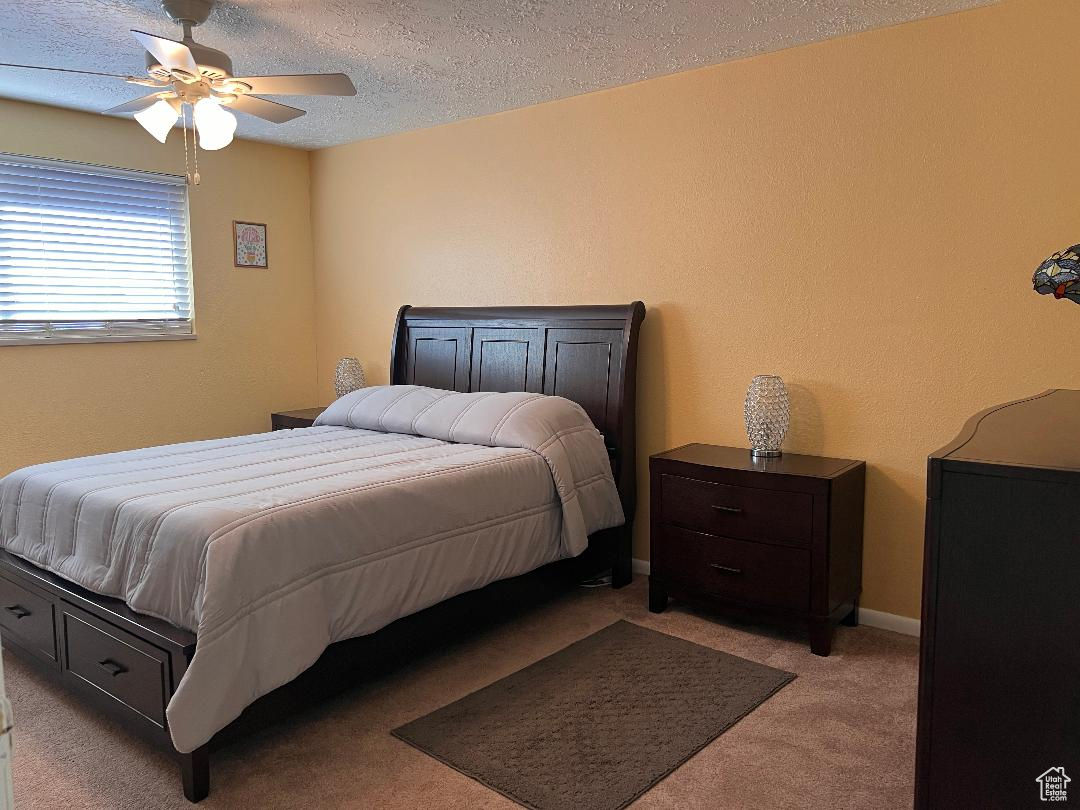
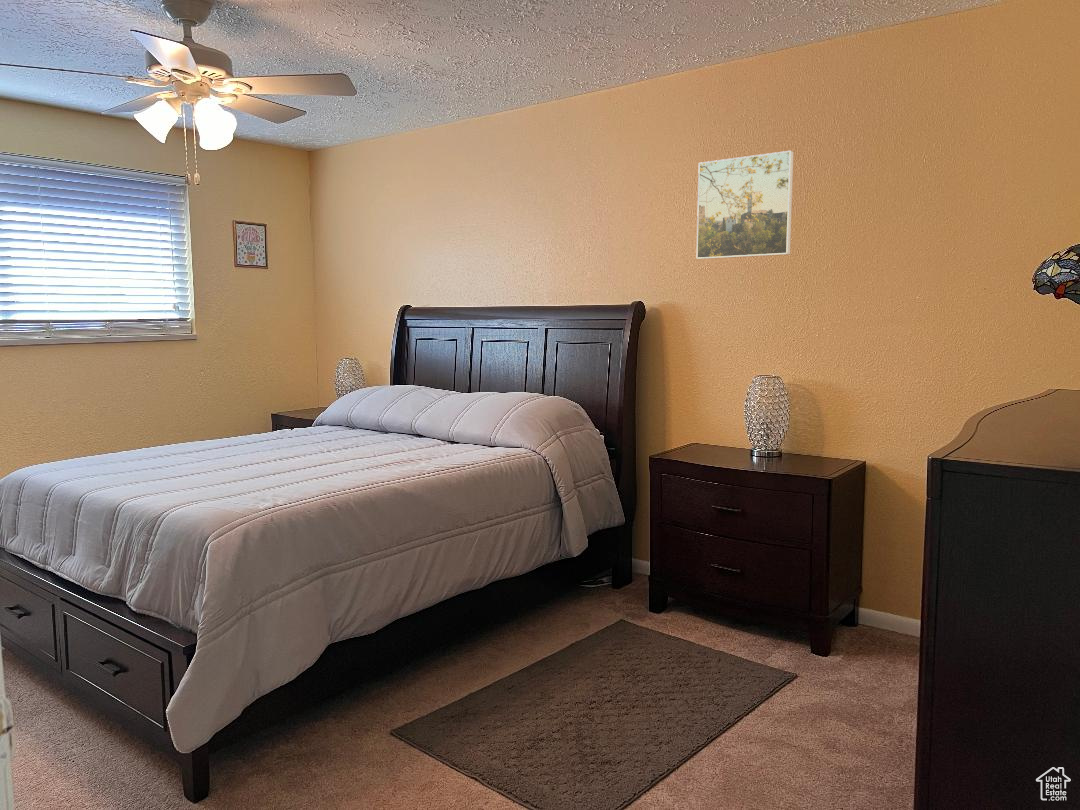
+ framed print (743, 207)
